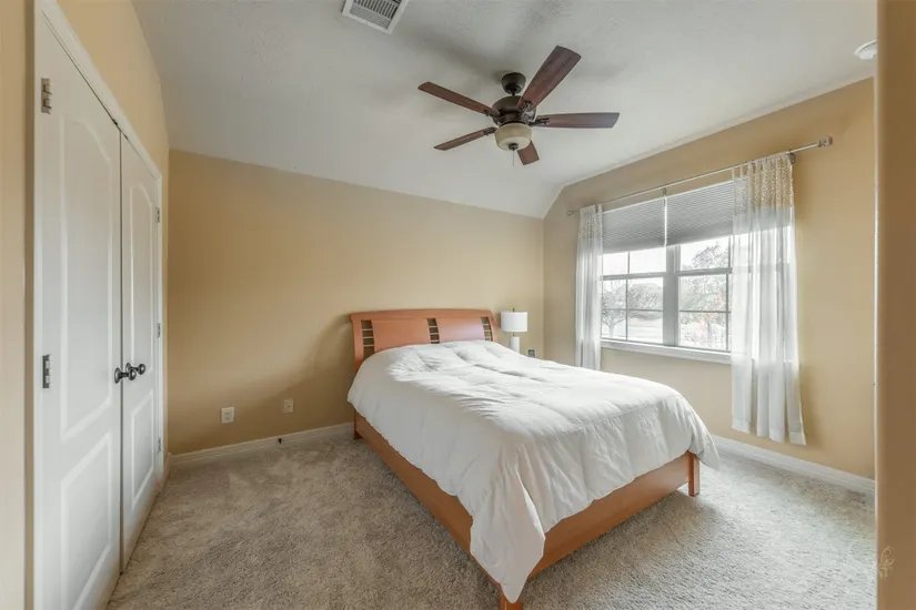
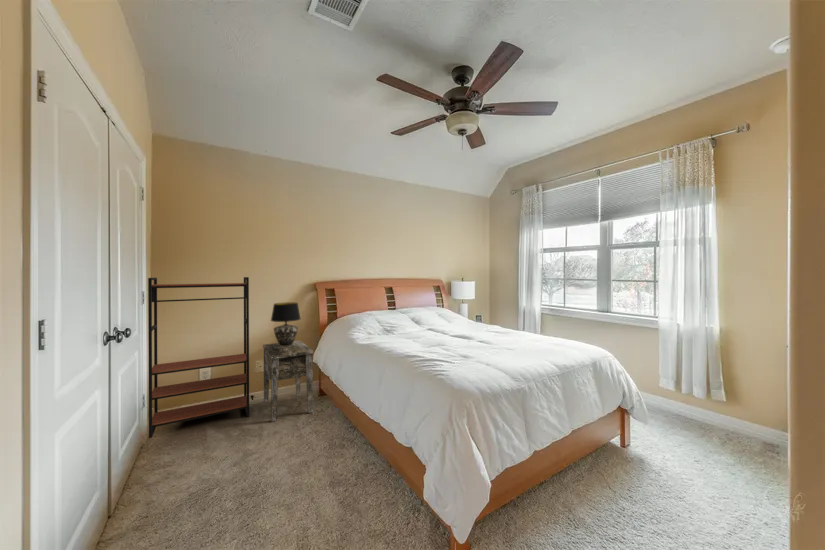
+ bookshelf (205, 358)
+ table lamp (285, 324)
+ side table (287, 377)
